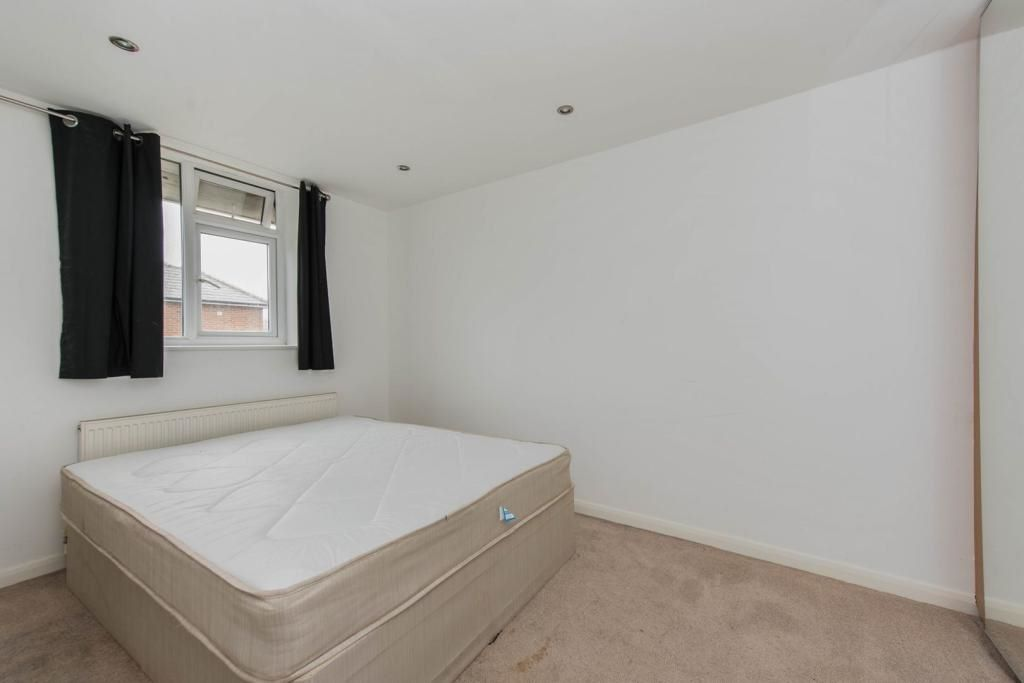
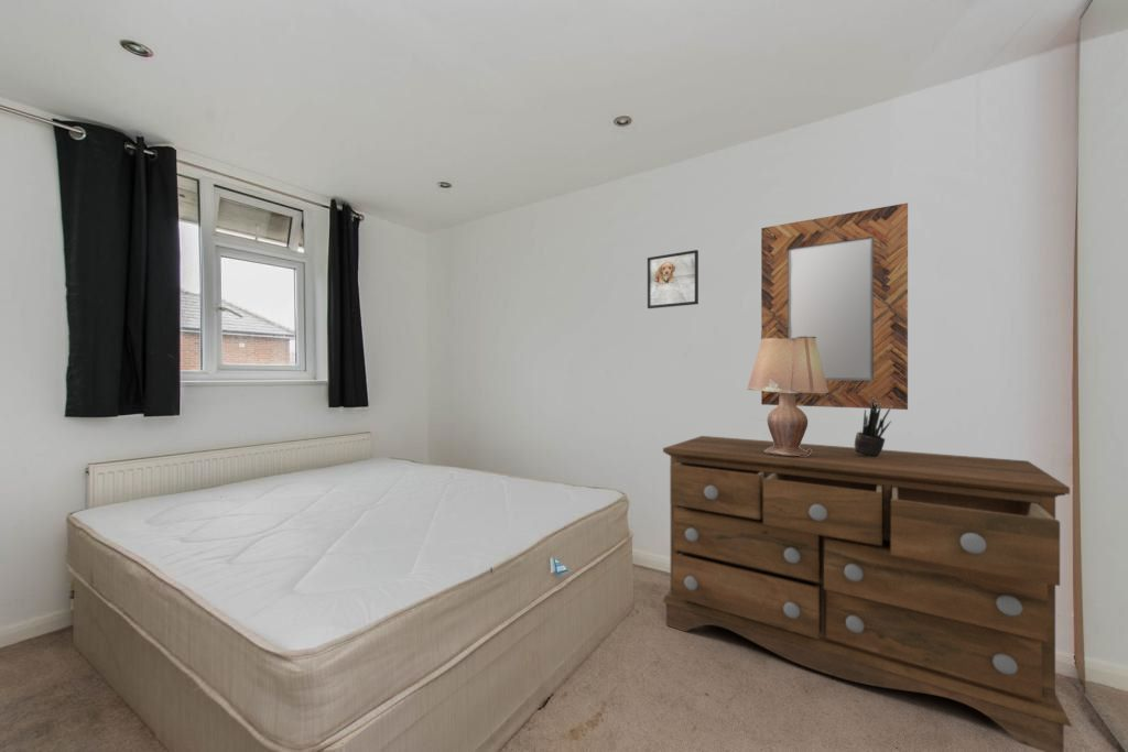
+ lamp (787, 394)
+ home mirror (828, 312)
+ potted plant (872, 425)
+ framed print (672, 280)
+ dresser (827, 558)
